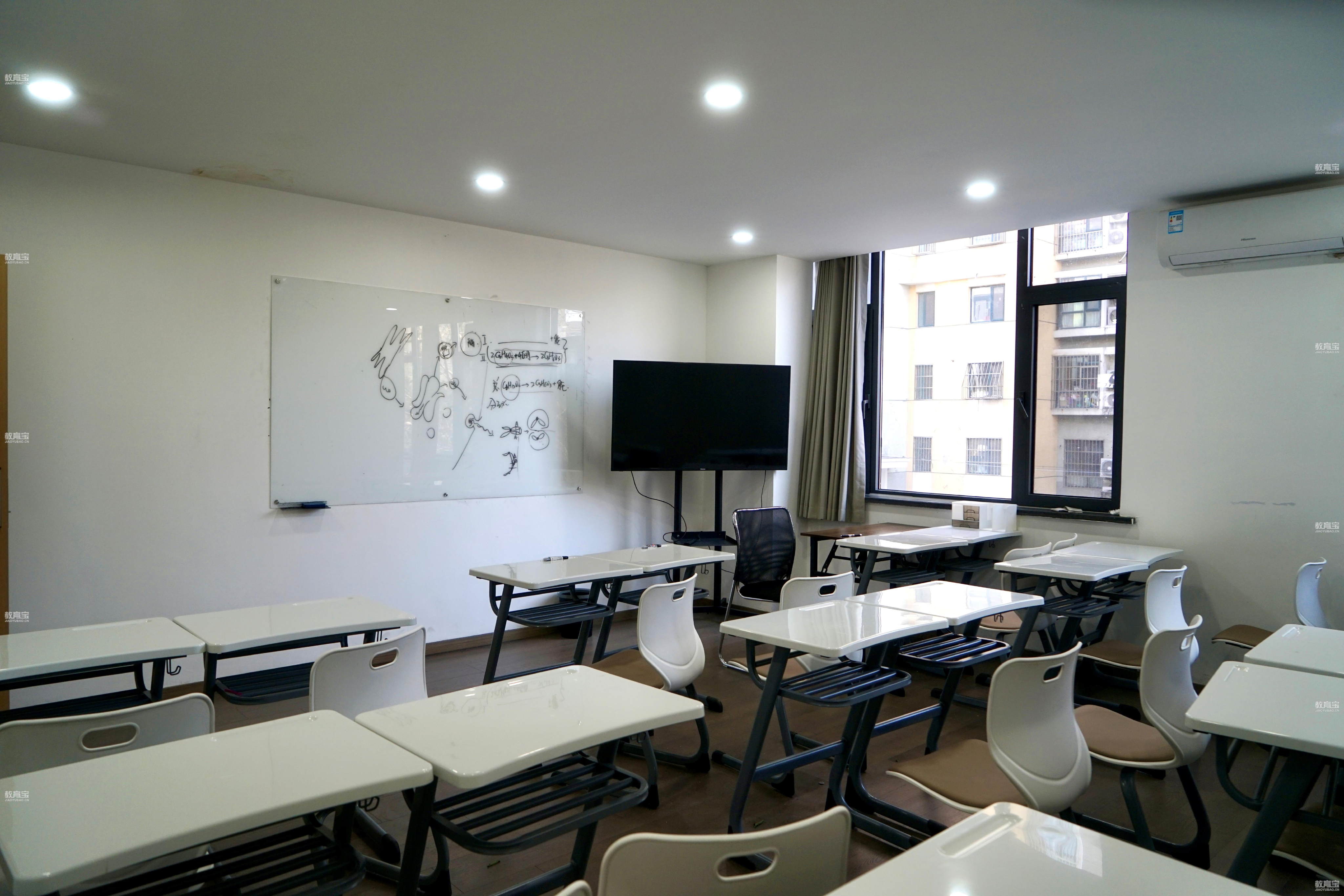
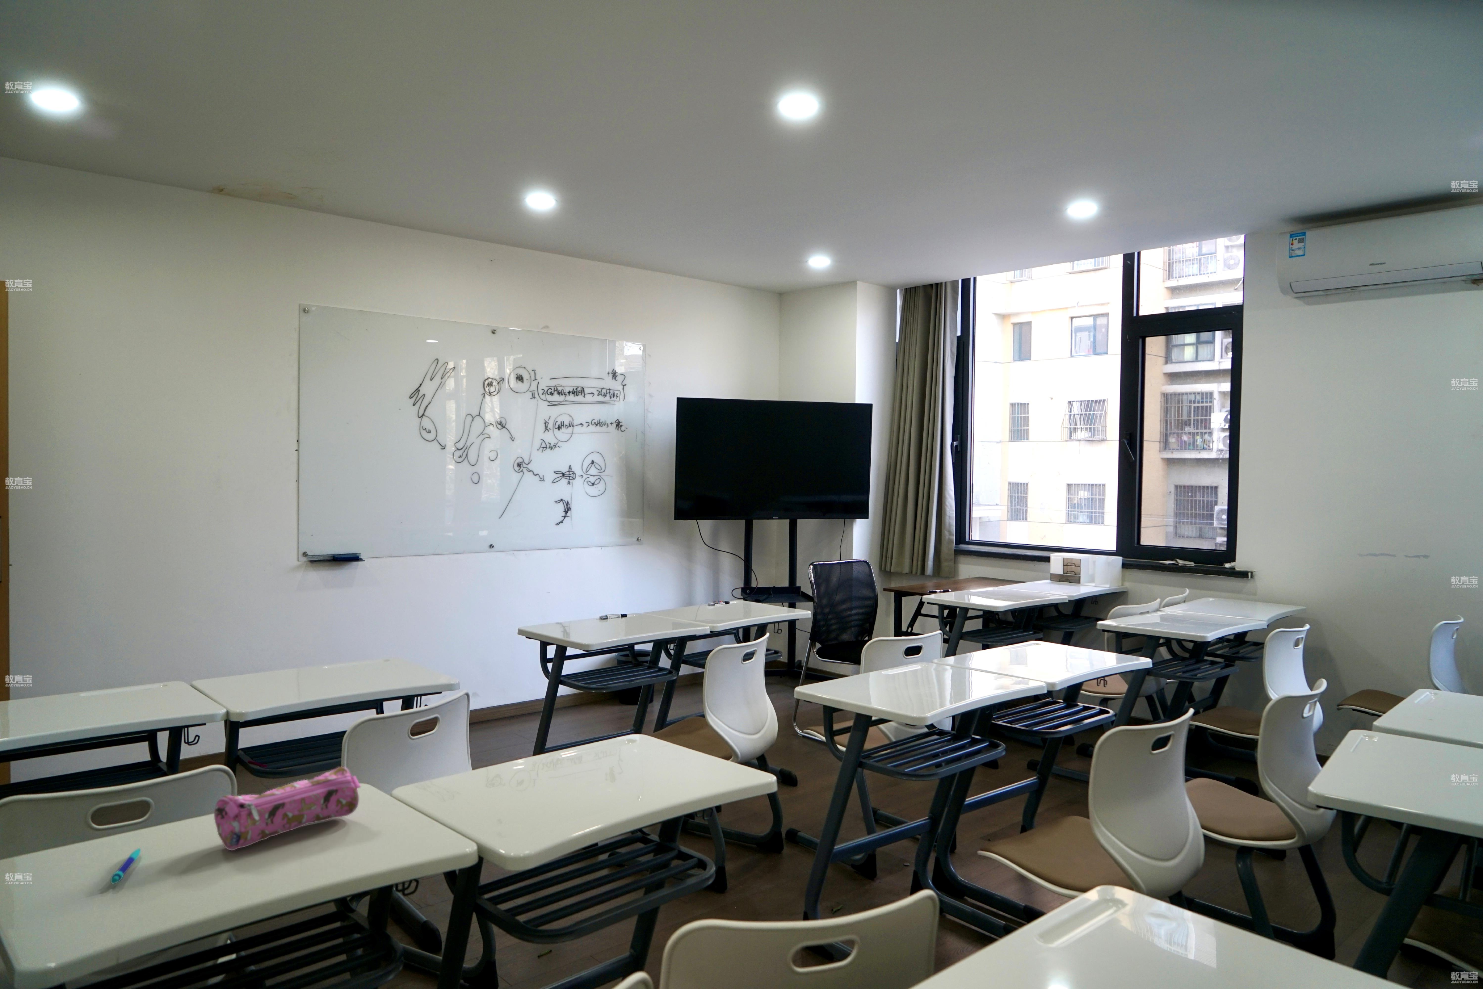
+ pencil case (289, 806)
+ pen (128, 863)
